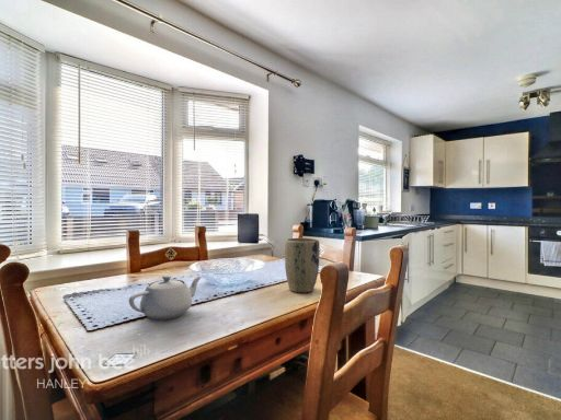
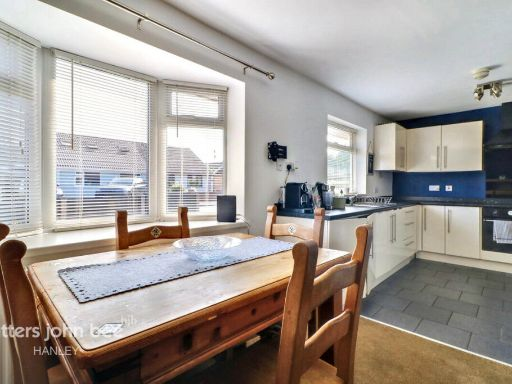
- teapot (168, 294)
- plant pot (301, 264)
